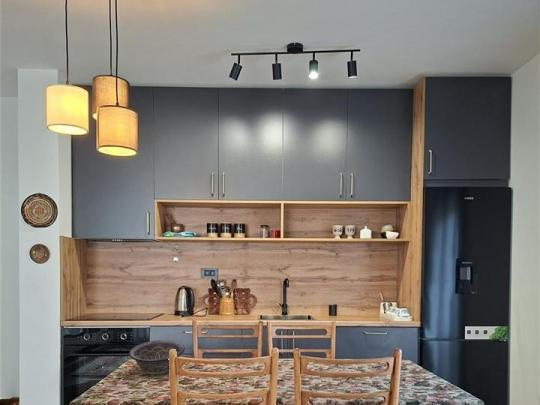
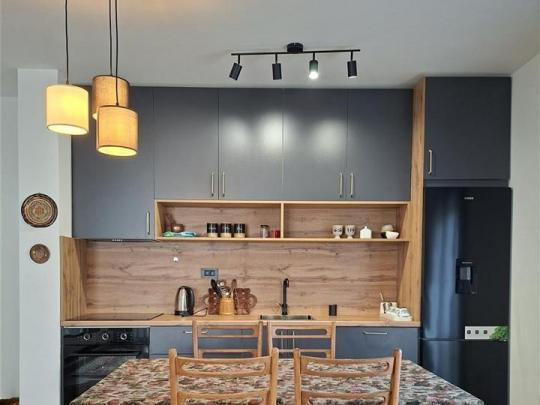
- decorative bowl (157, 359)
